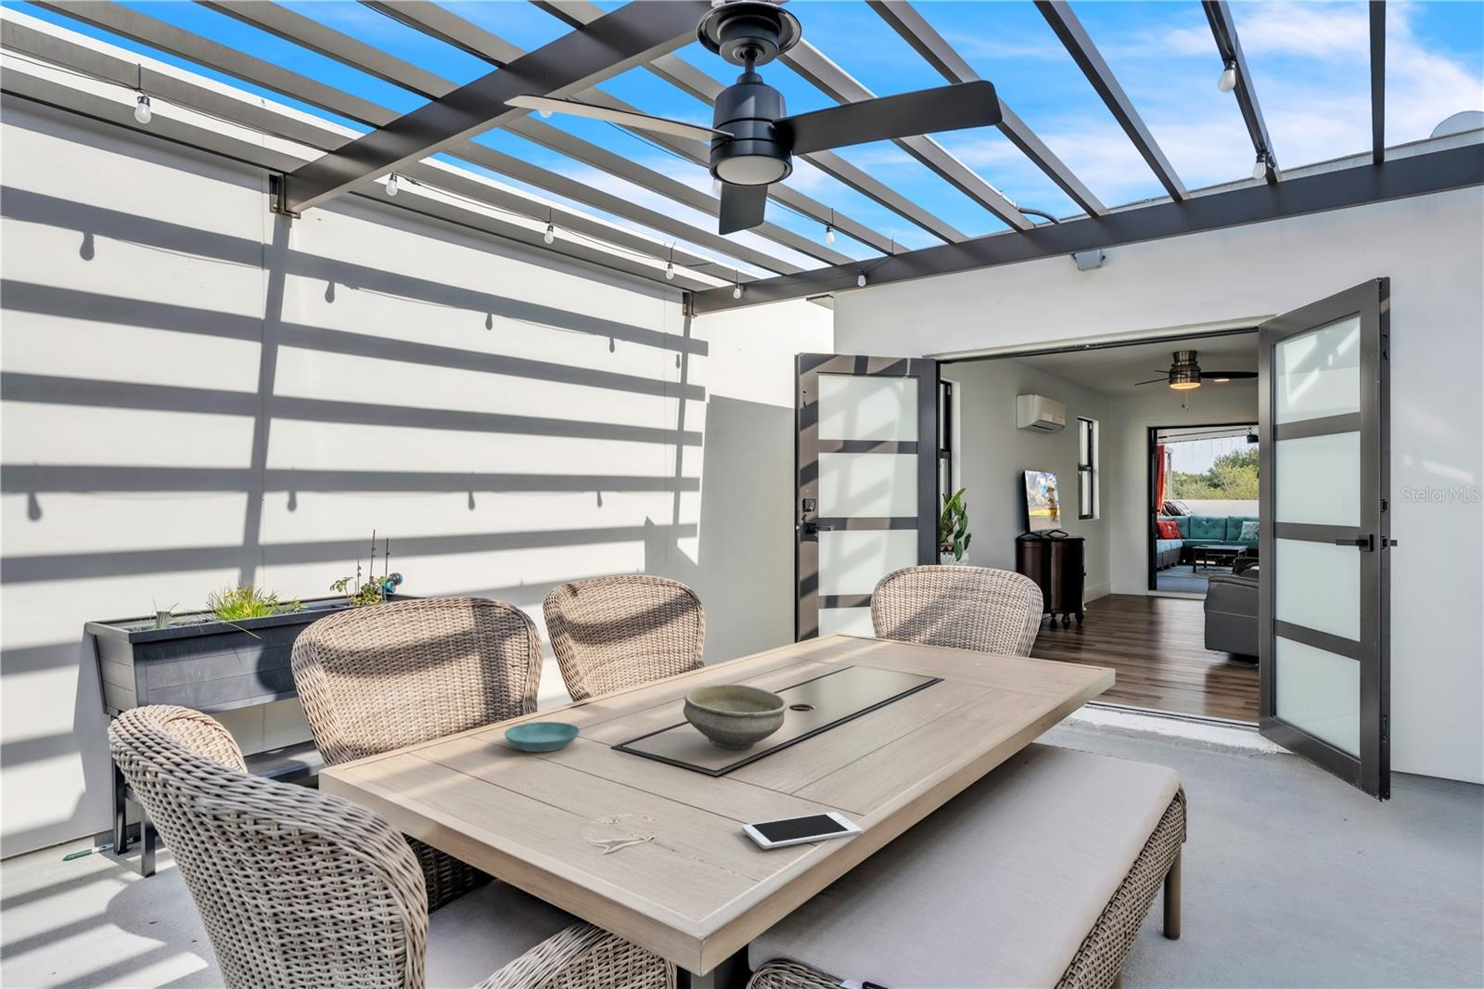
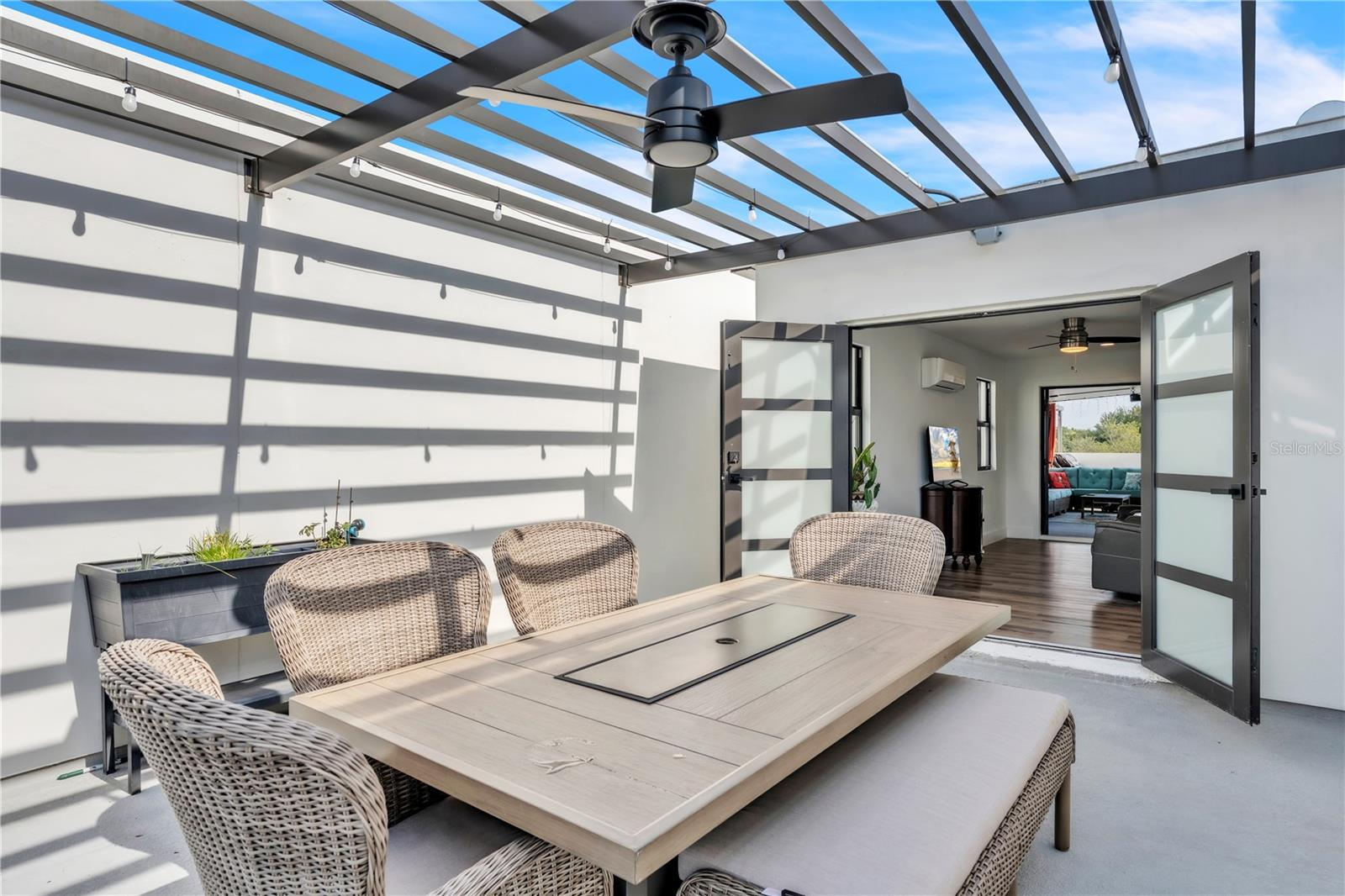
- saucer (542, 737)
- bowl (735, 719)
- cell phone (801, 829)
